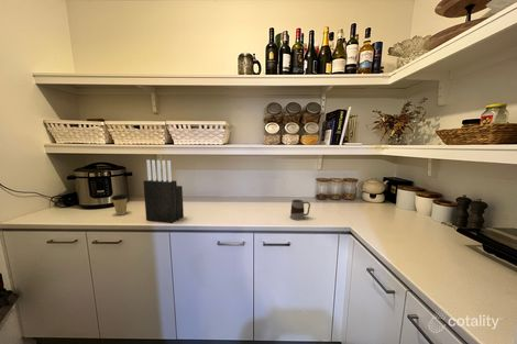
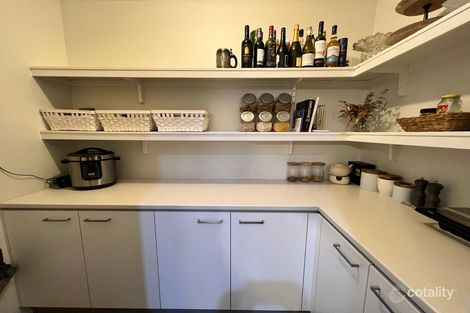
- knife block (164, 189)
- mug (299, 209)
- coffee cup (120, 203)
